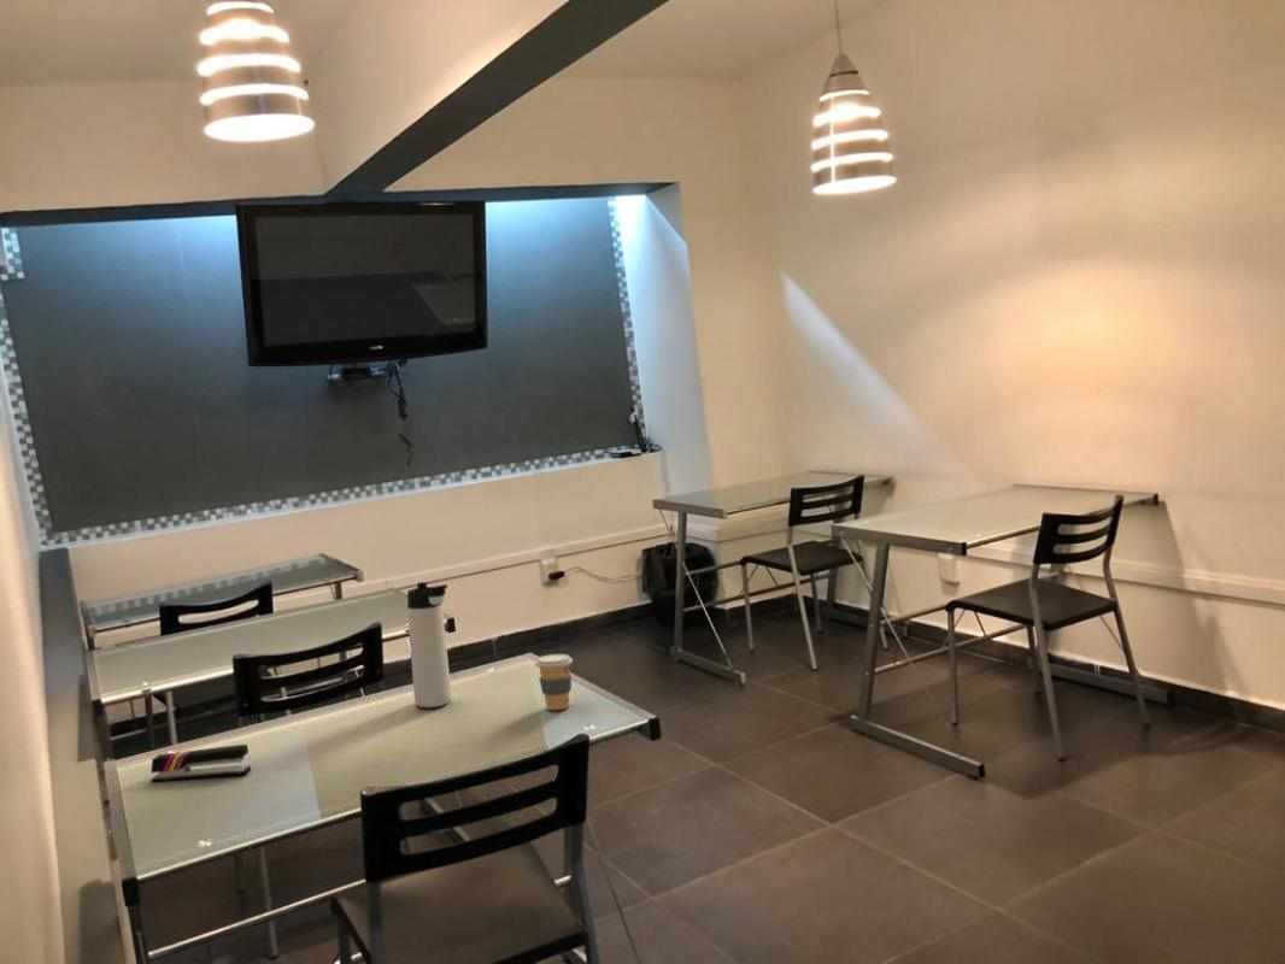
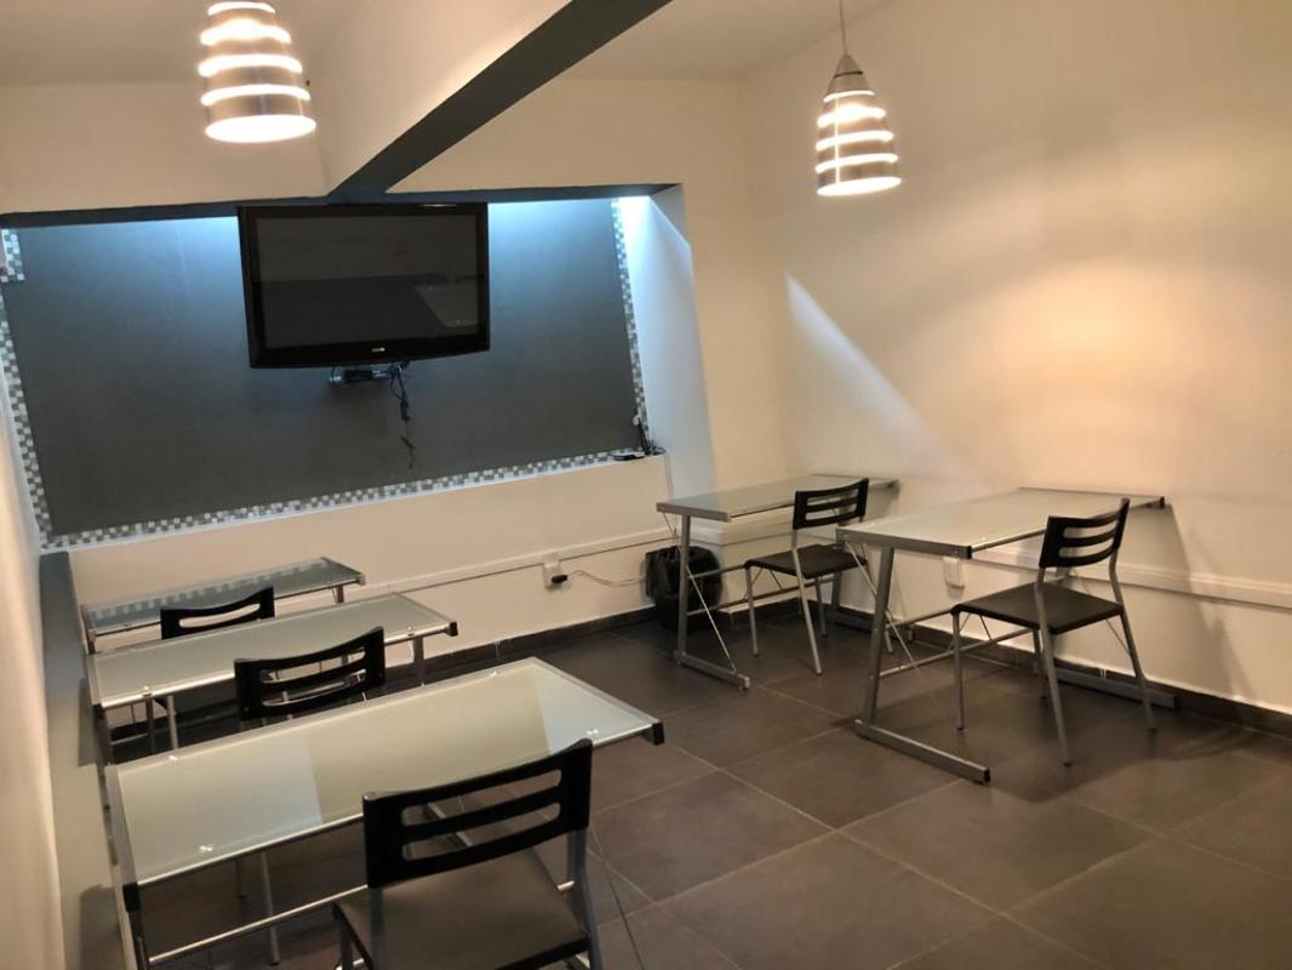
- coffee cup (555, 682)
- stapler (200, 762)
- thermos bottle (433, 643)
